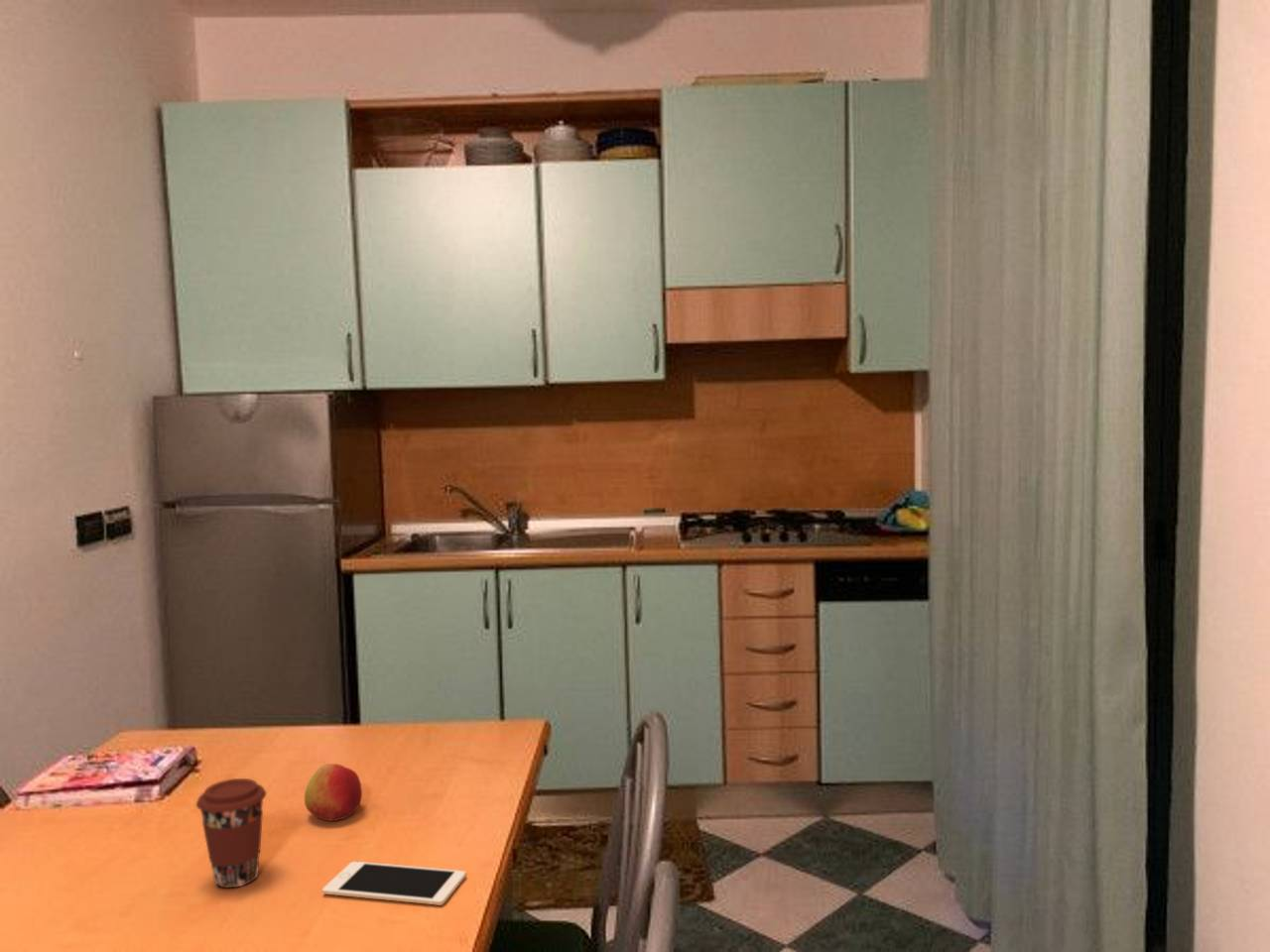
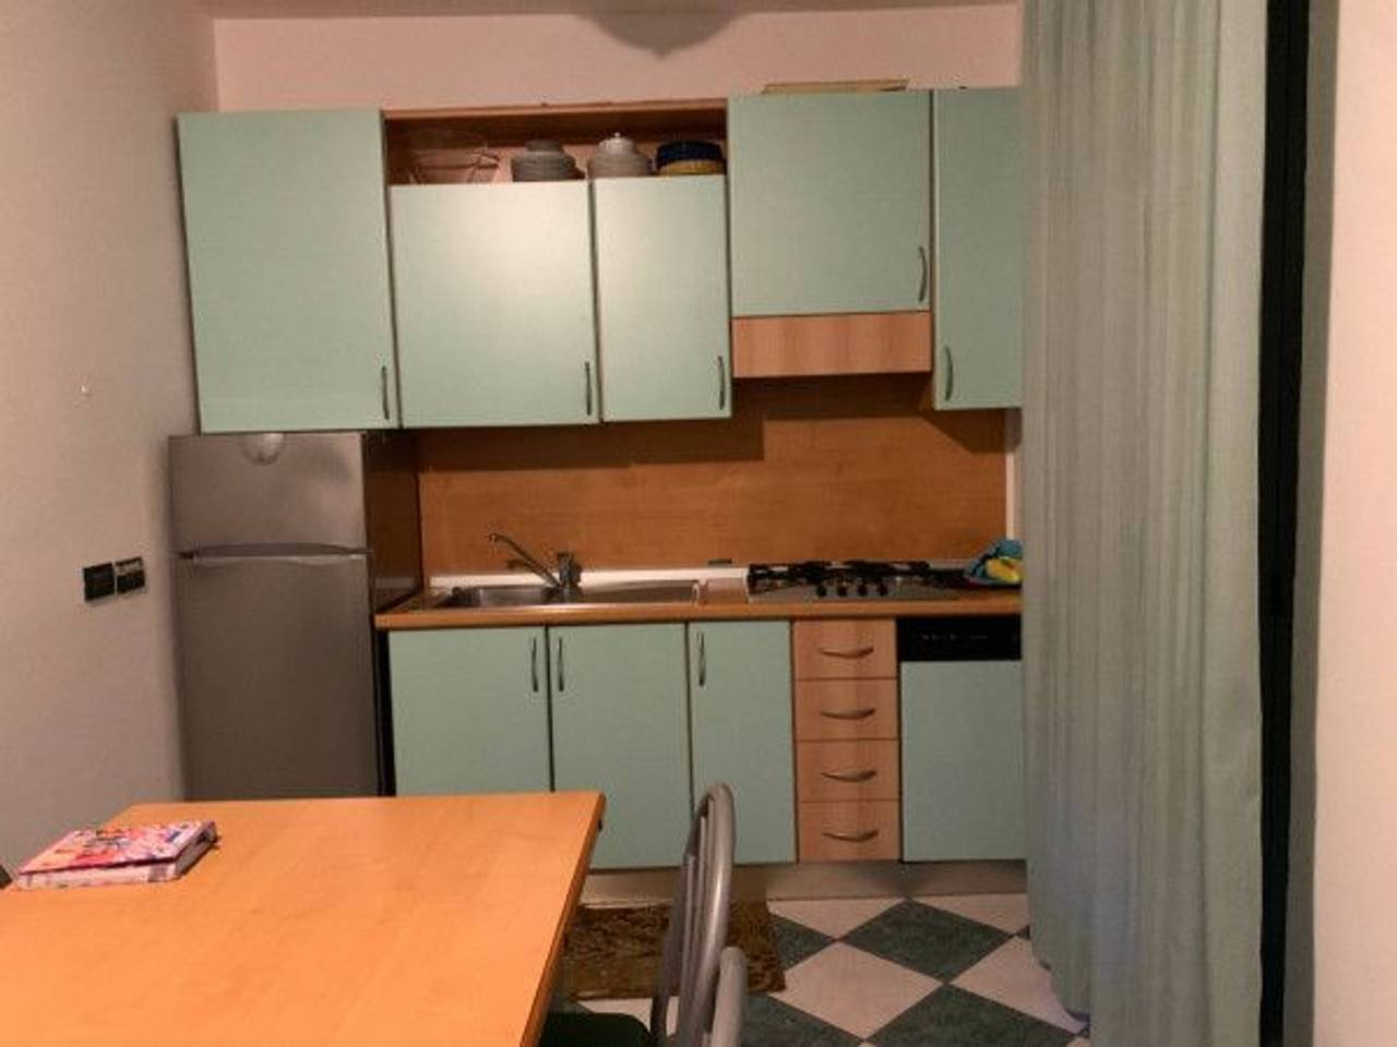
- apple (333, 788)
- cell phone (395, 883)
- coffee cup (233, 833)
